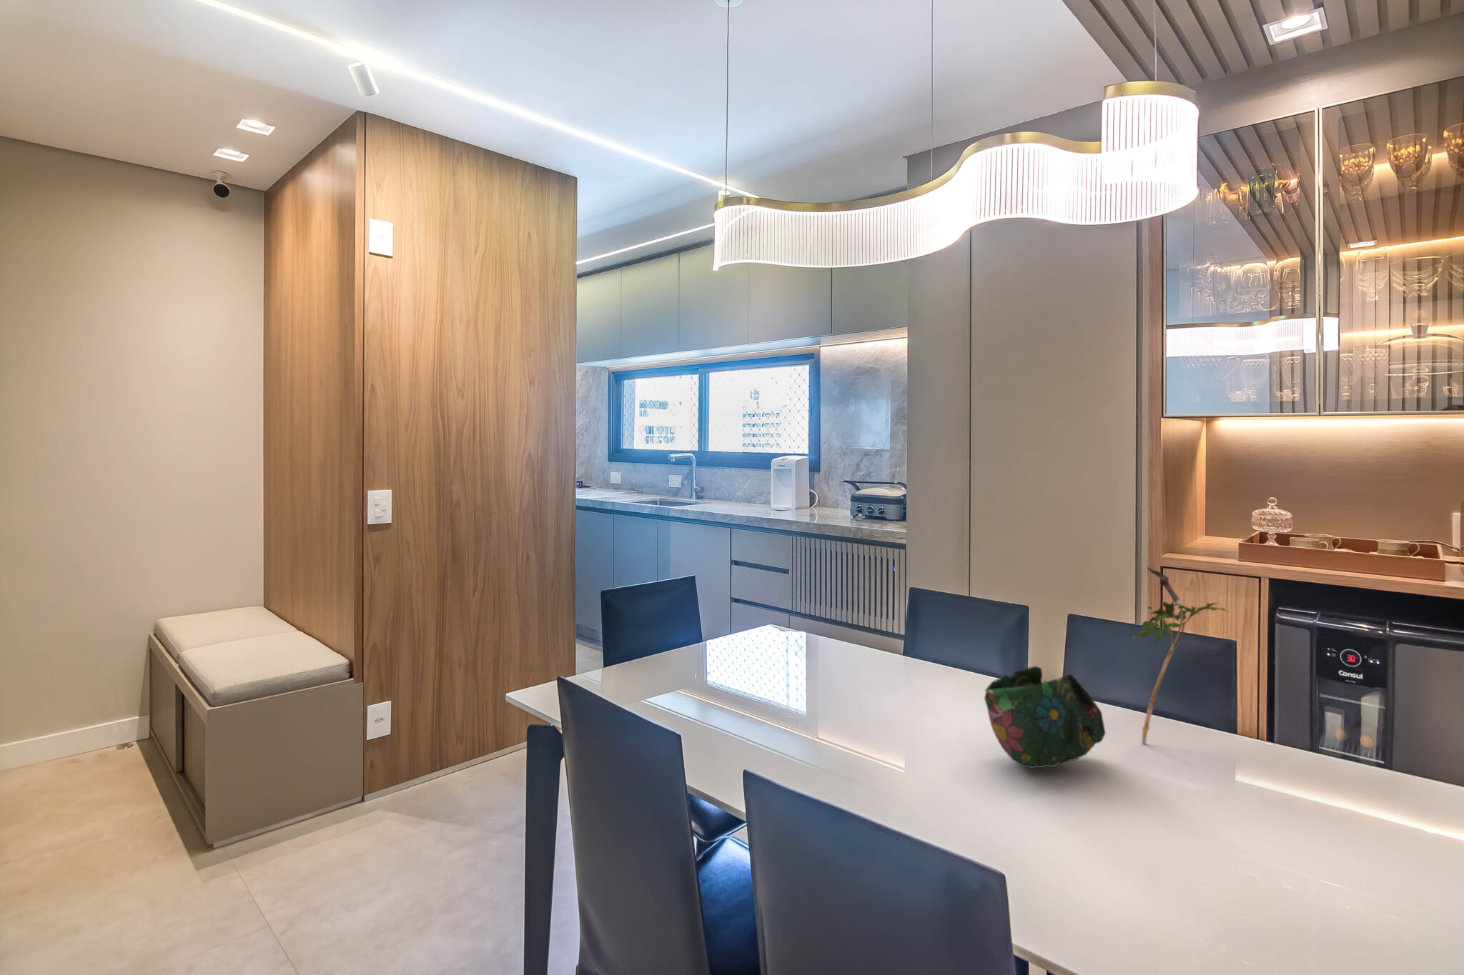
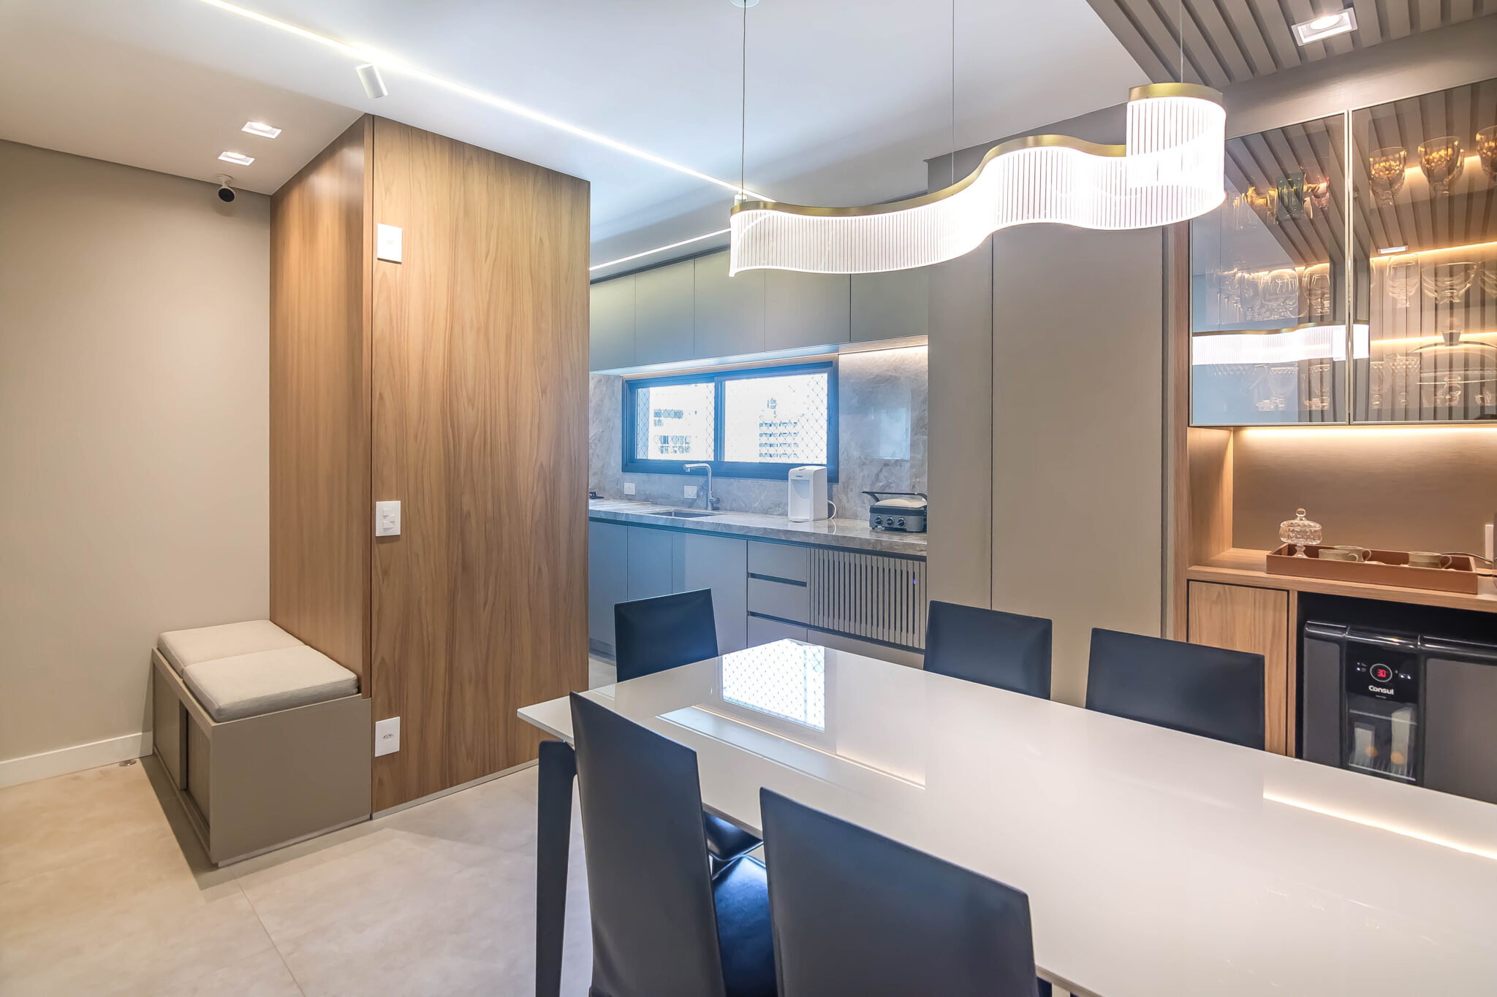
- decorative bowl (1043, 717)
- flower (1171, 654)
